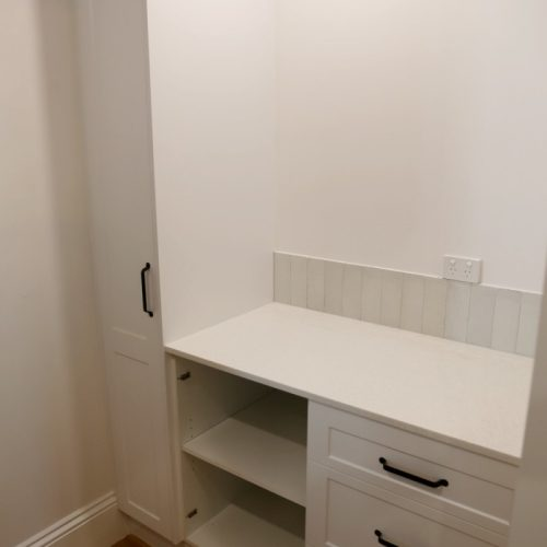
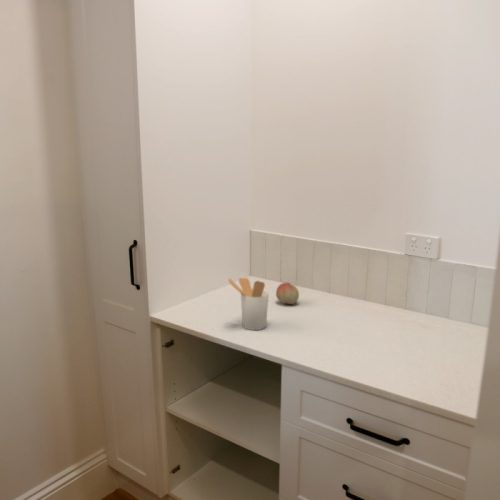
+ fruit (287, 293)
+ utensil holder (247, 302)
